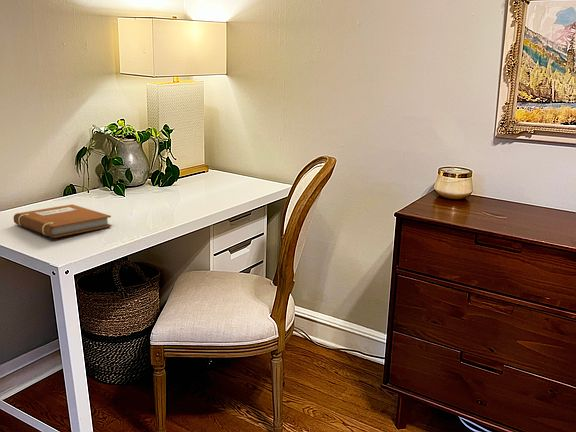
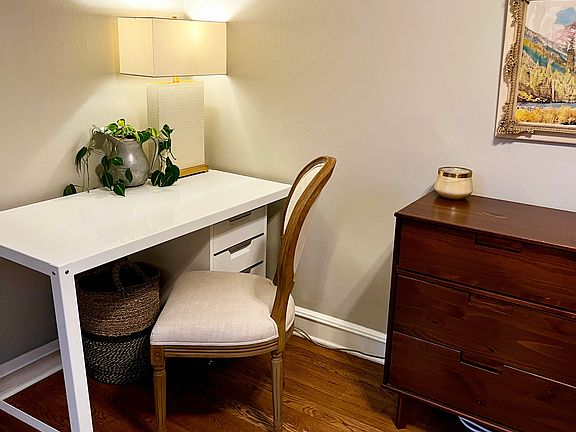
- notebook (60, 219)
